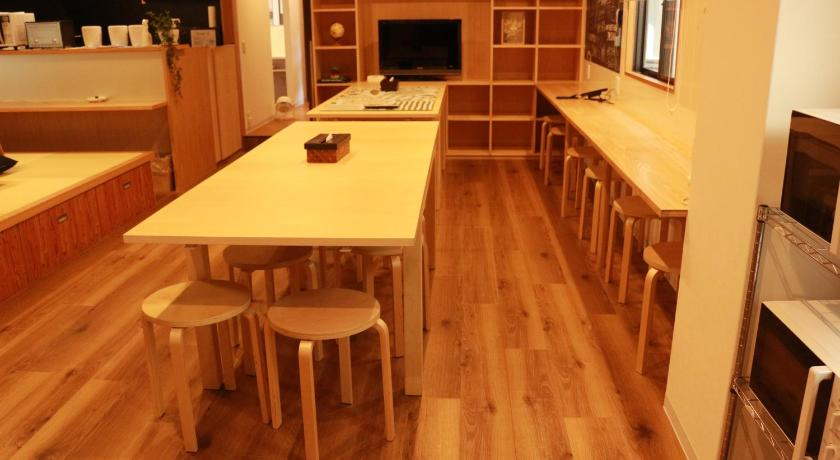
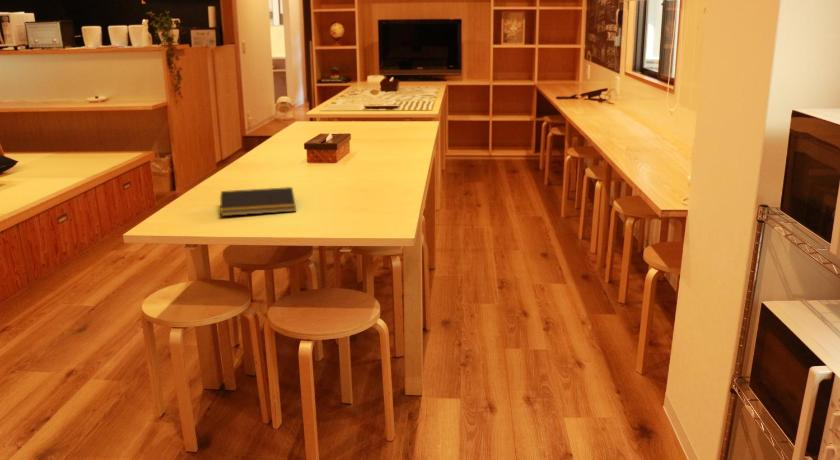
+ notepad (257, 201)
